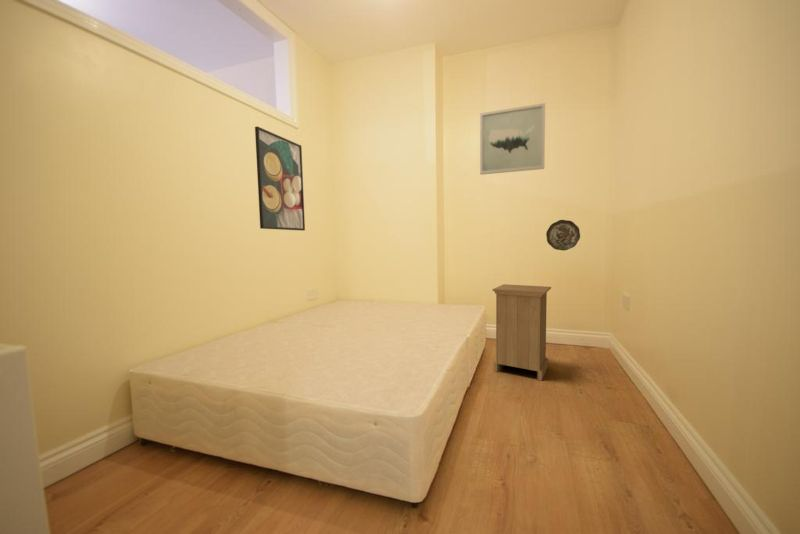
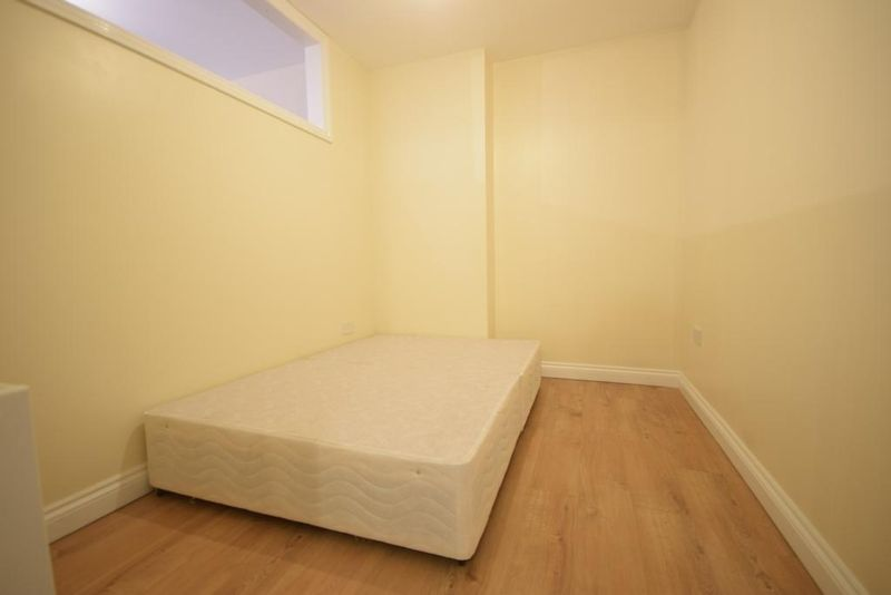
- wall art (511, 140)
- nightstand (521, 328)
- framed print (282, 183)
- decorative plate (562, 235)
